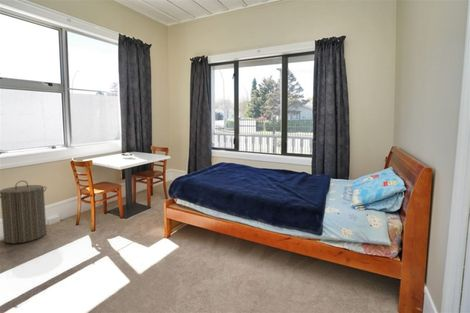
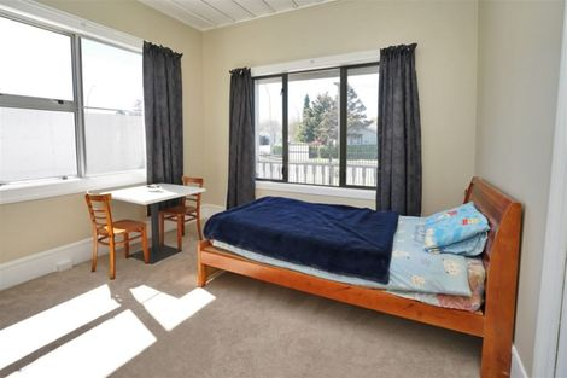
- laundry hamper (24, 208)
